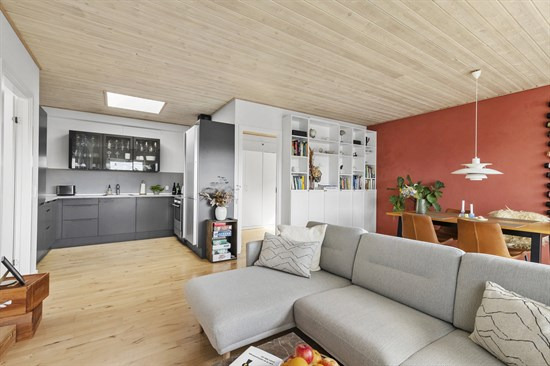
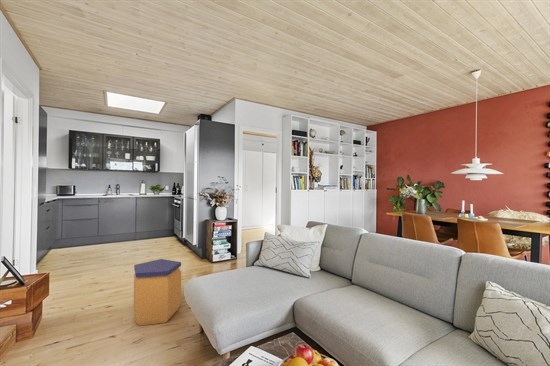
+ trash can (154, 291)
